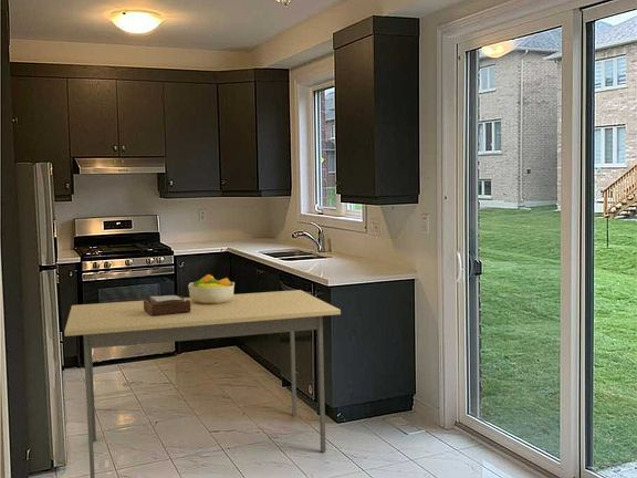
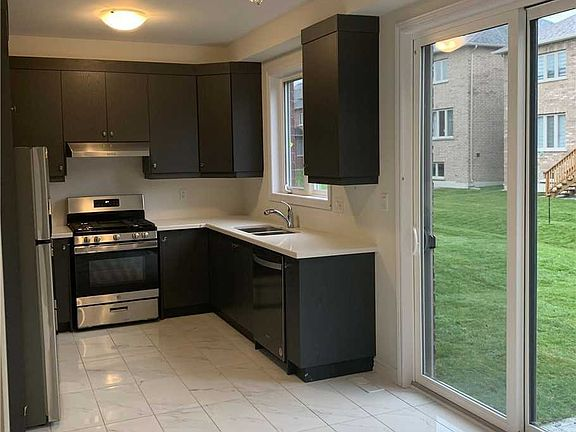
- dining table (200, 339)
- fruit bowl (211, 288)
- napkin holder (166, 303)
